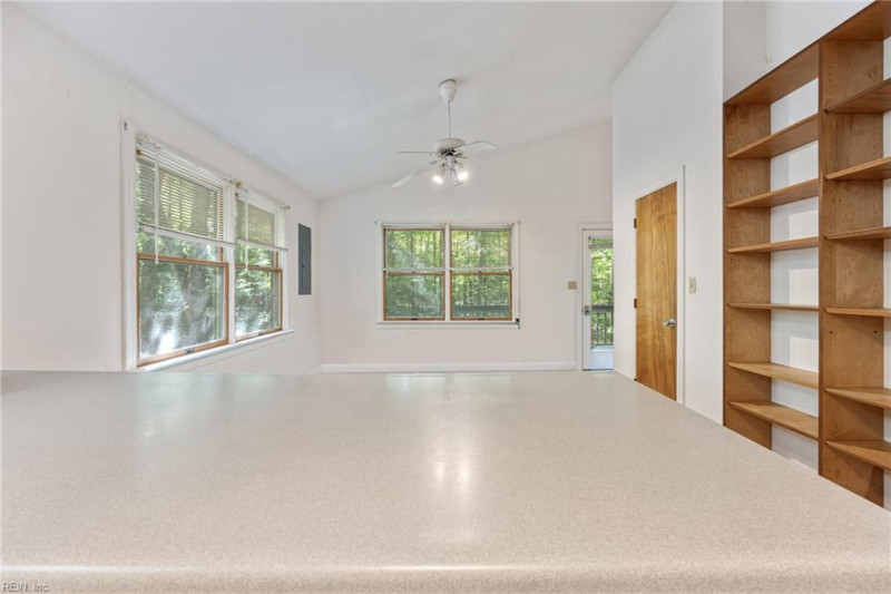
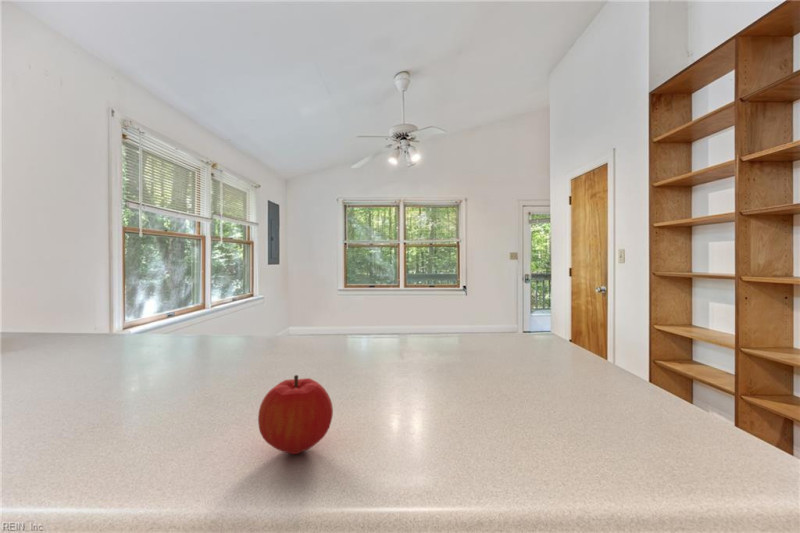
+ fruit (296, 412)
